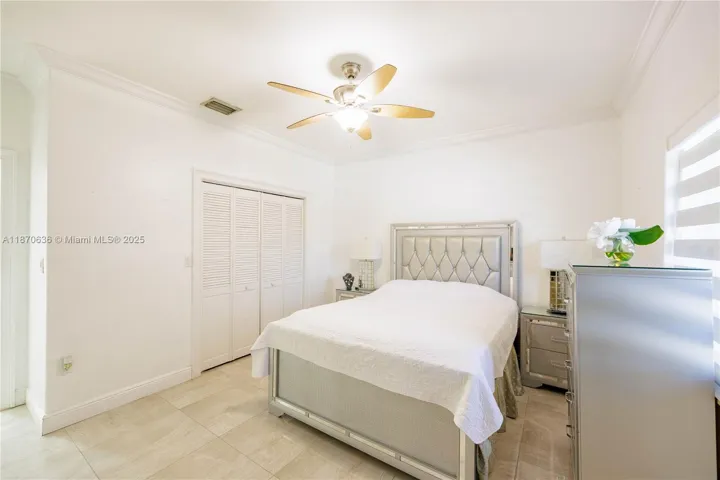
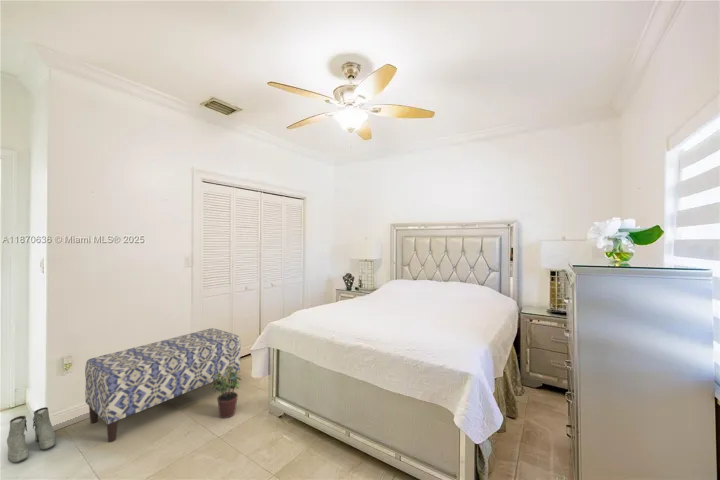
+ bench (171, 374)
+ boots (35, 432)
+ potted plant (229, 391)
